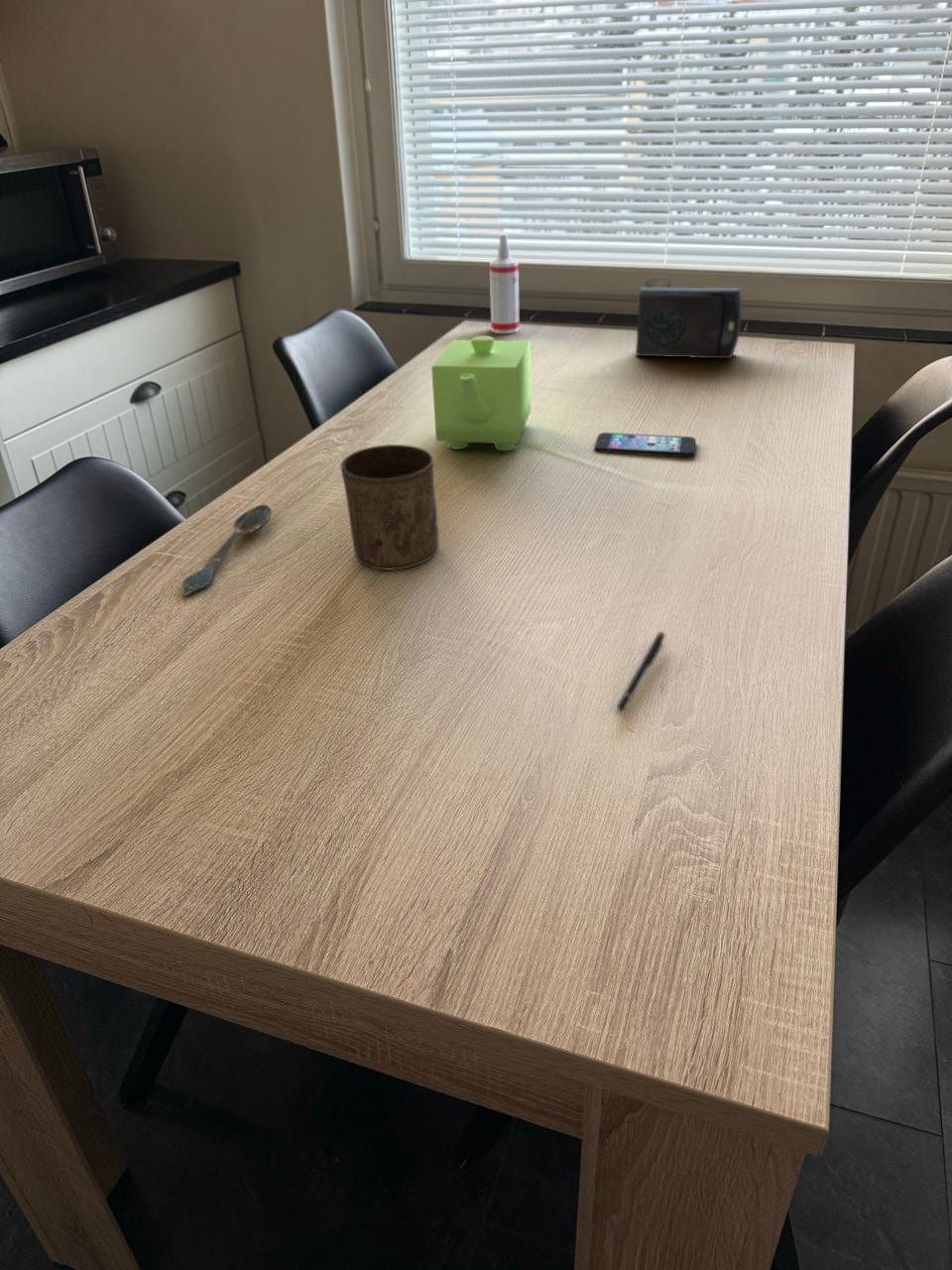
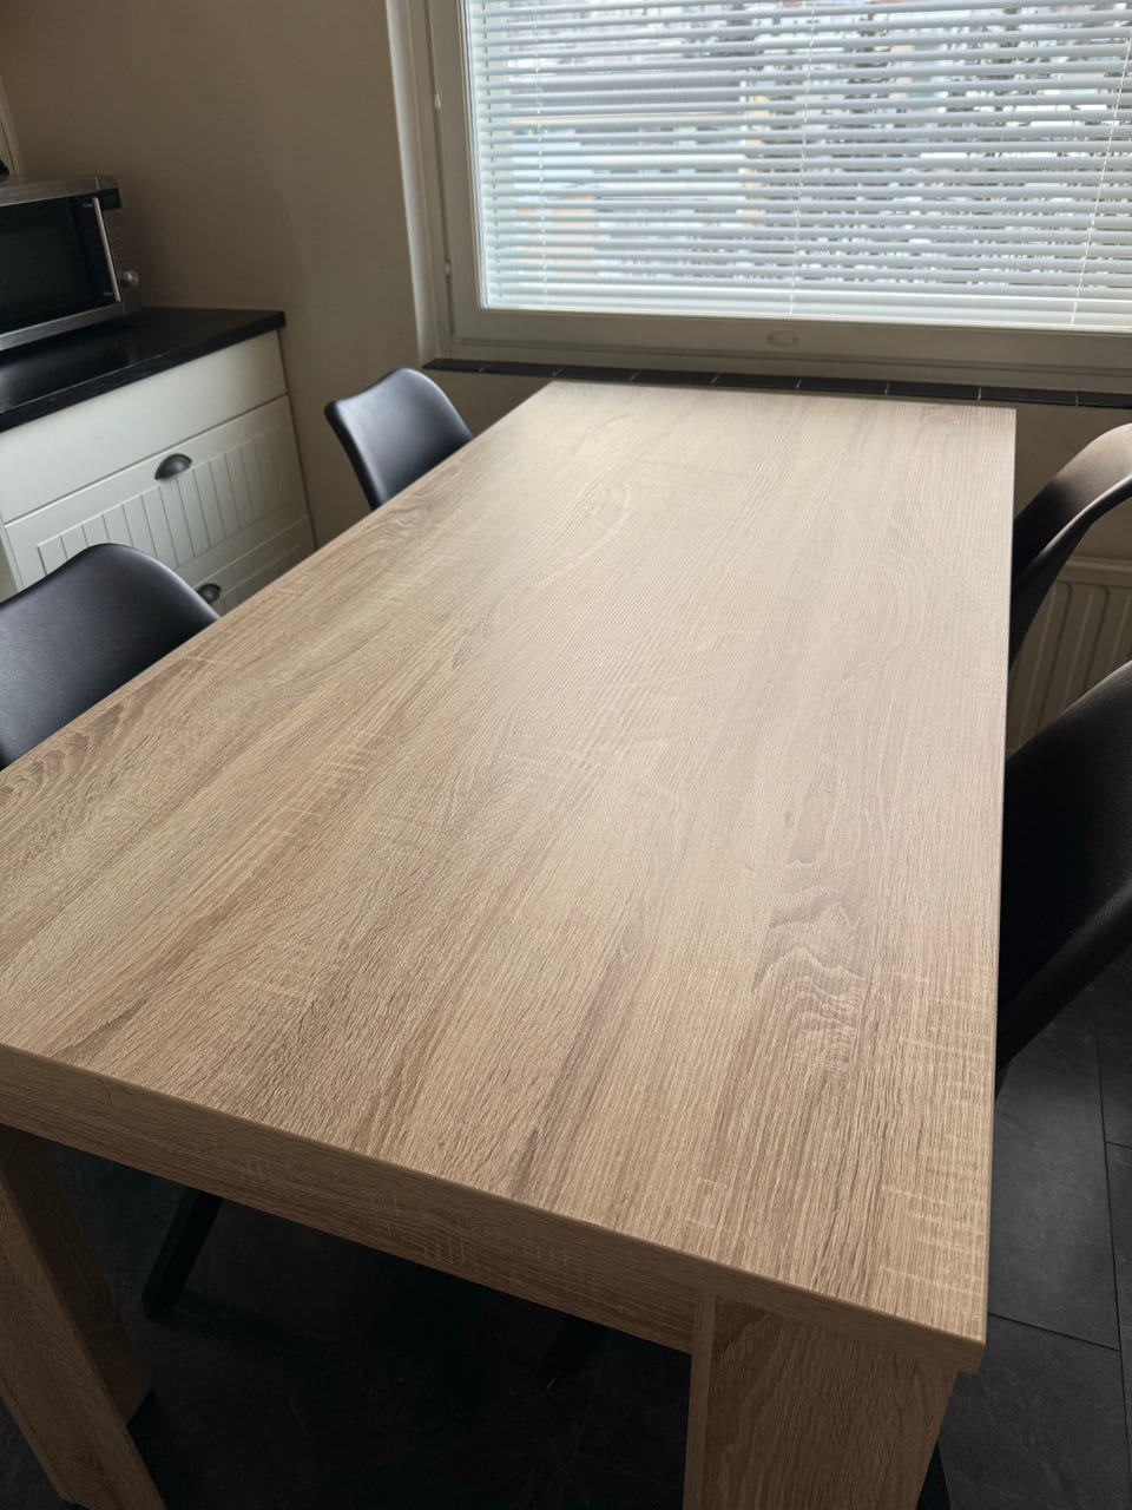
- cup (391, 508)
- teapot (481, 393)
- spray bottle (504, 283)
- smartphone (645, 444)
- pen (641, 672)
- speaker (688, 323)
- spoon (228, 547)
